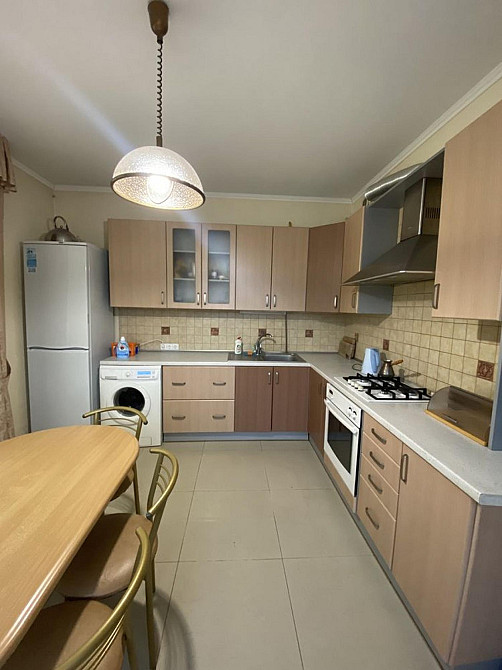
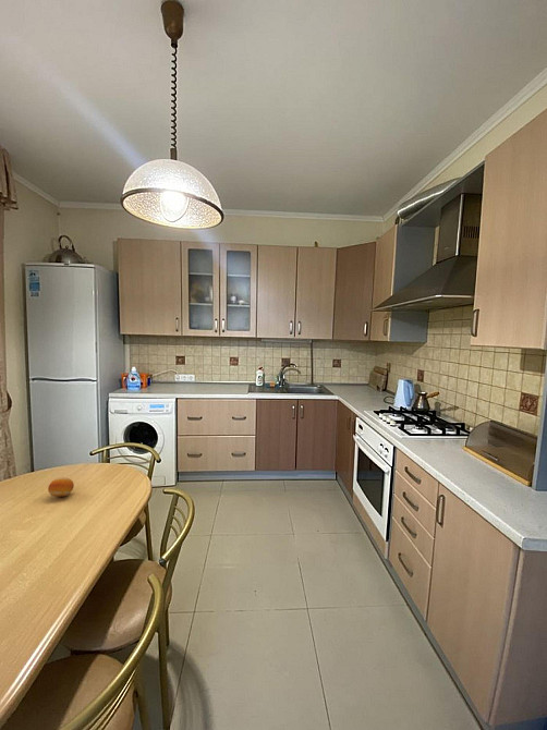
+ fruit (61, 487)
